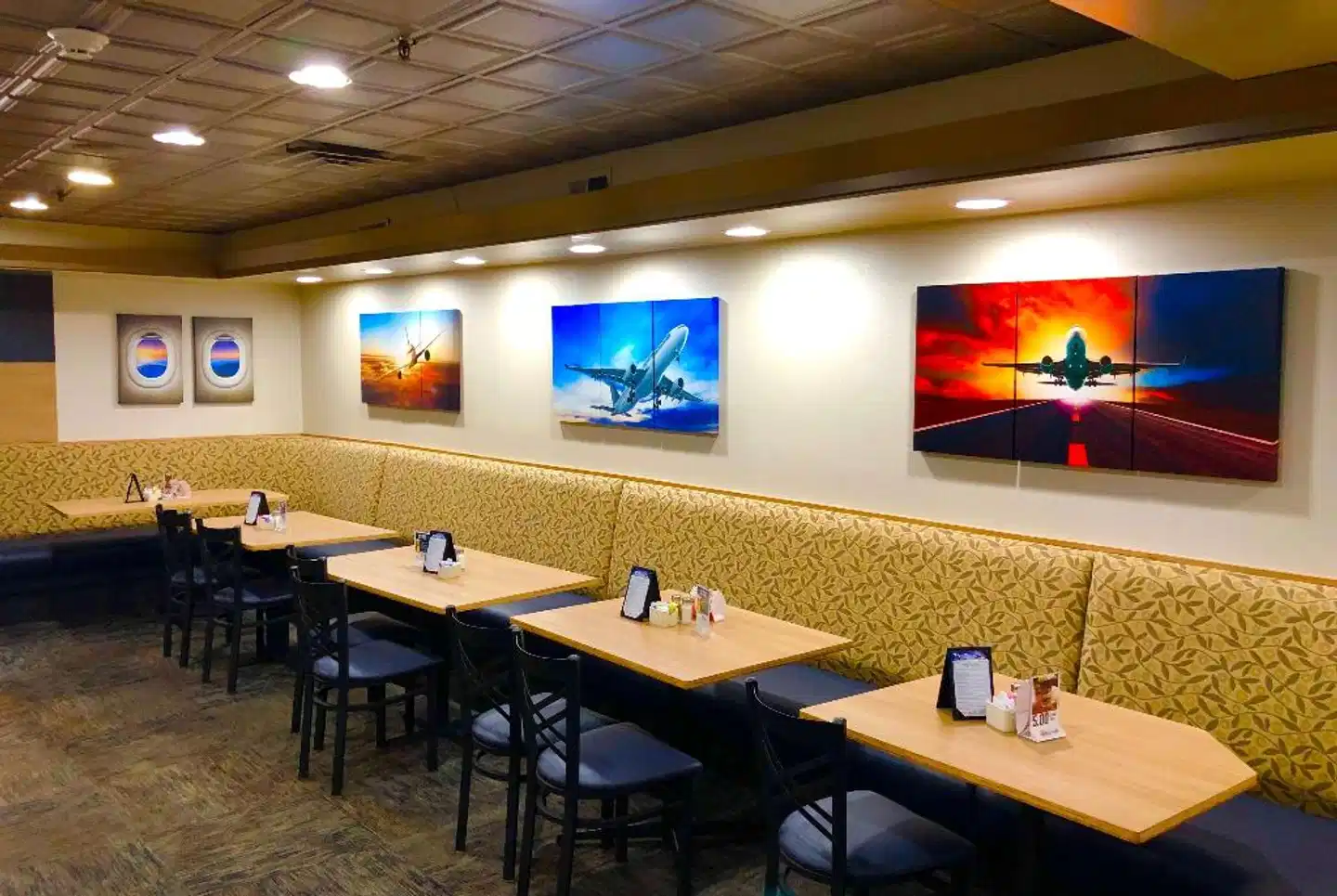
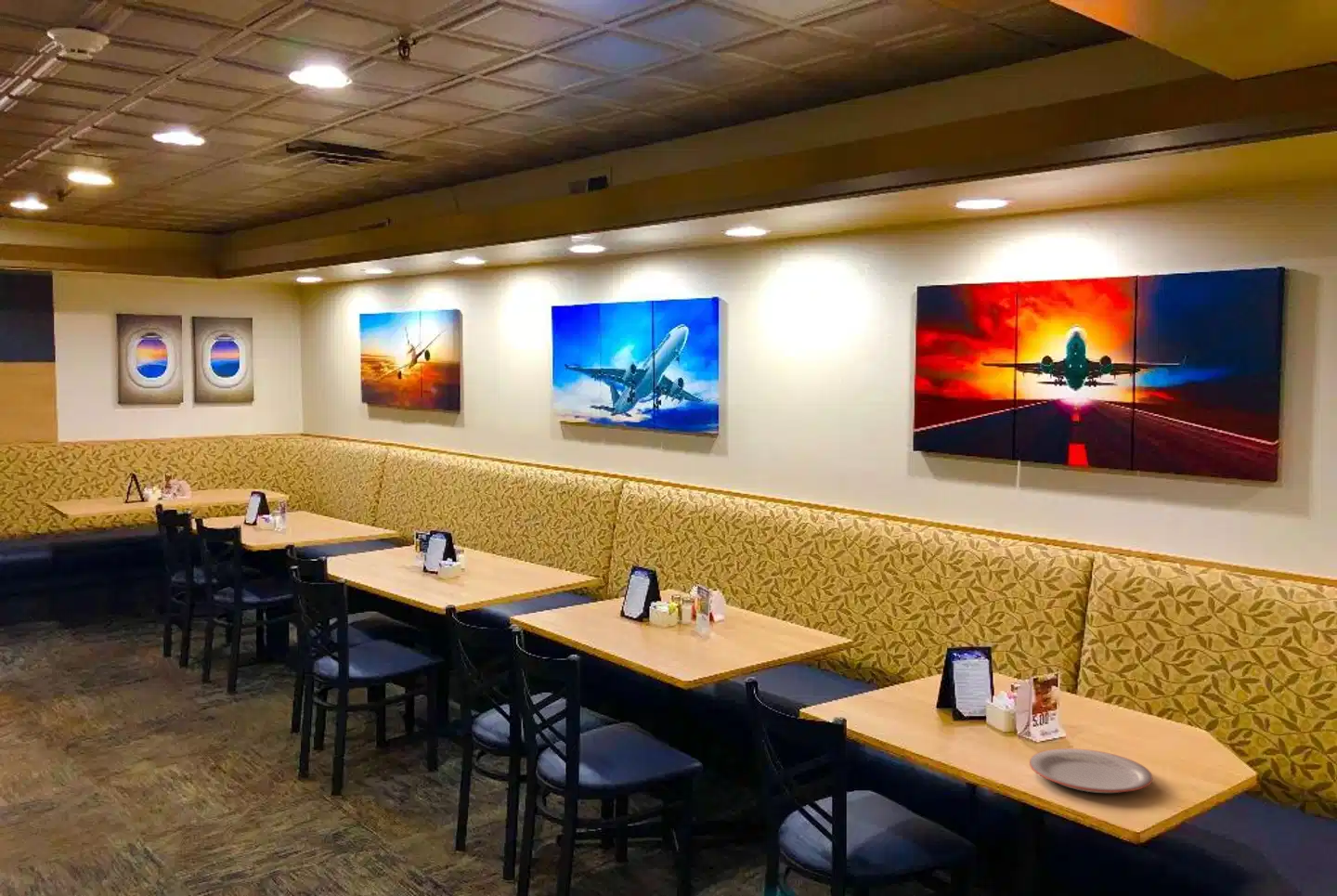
+ plate (1089, 773)
